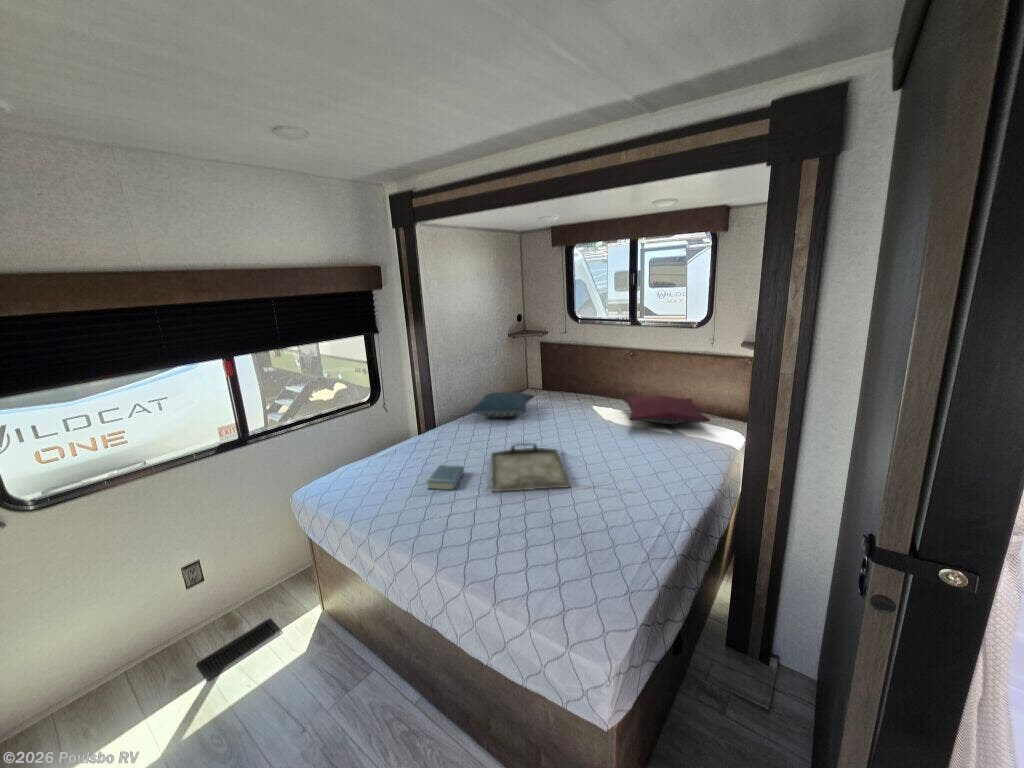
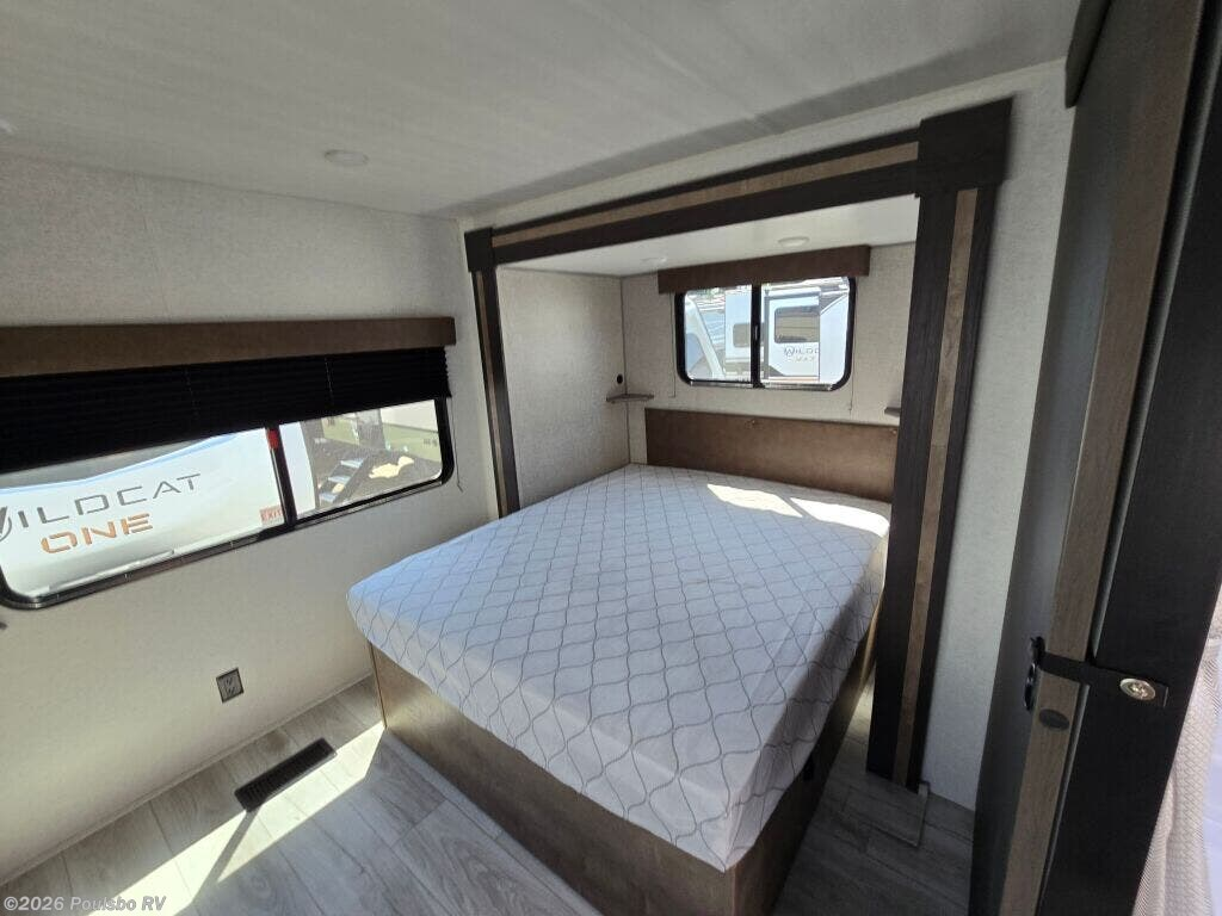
- pillow (662, 408)
- pillow (504, 404)
- hardback book (446, 477)
- serving tray (527, 464)
